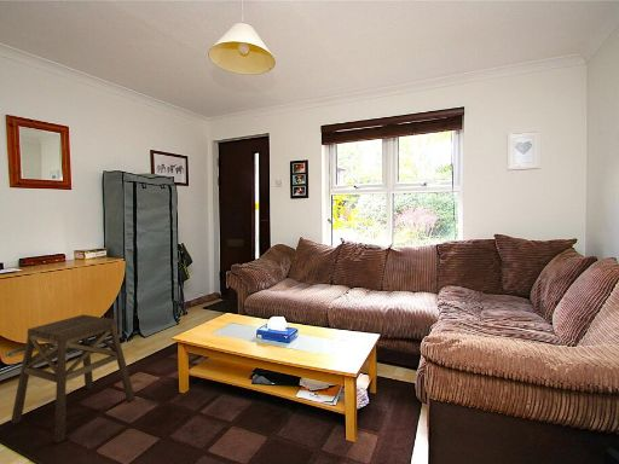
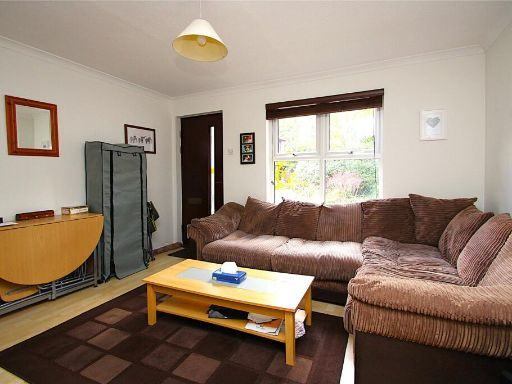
- stool (75, 366)
